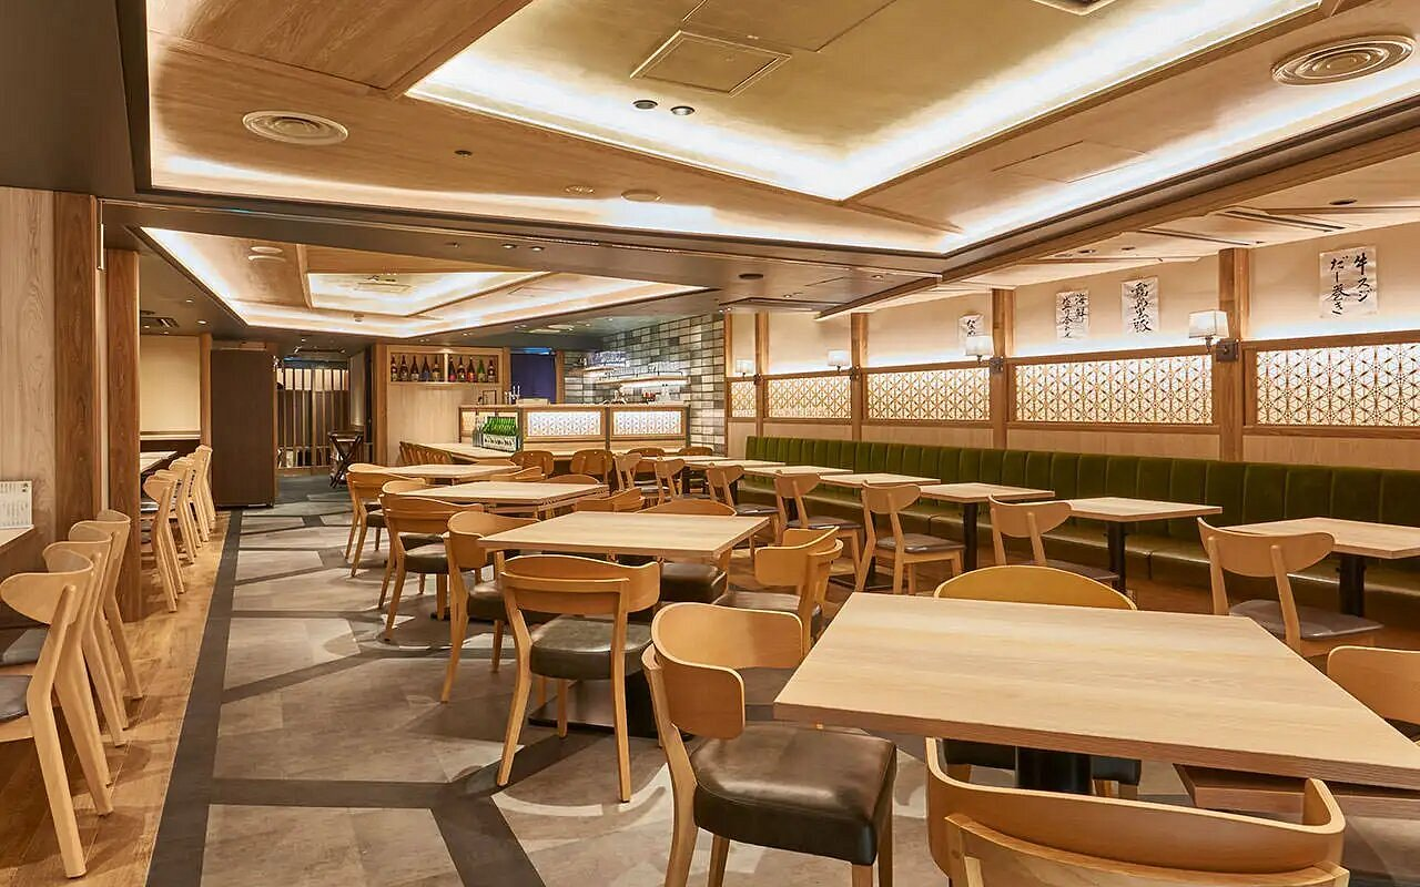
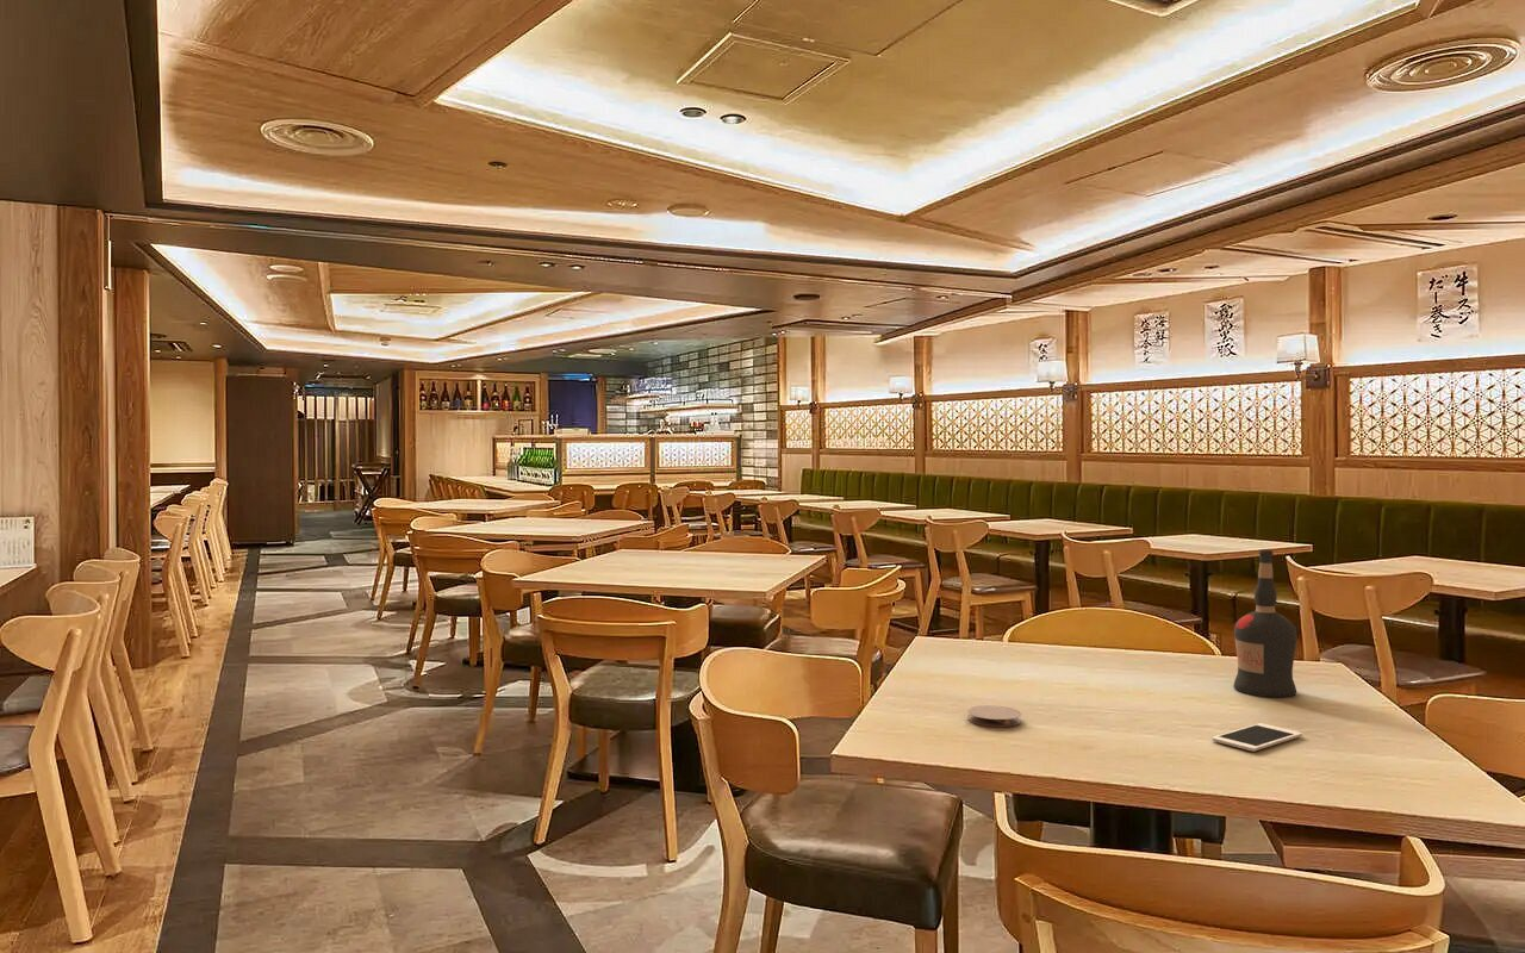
+ cell phone (1257, 736)
+ coaster (994, 715)
+ liquor bottle (1265, 619)
